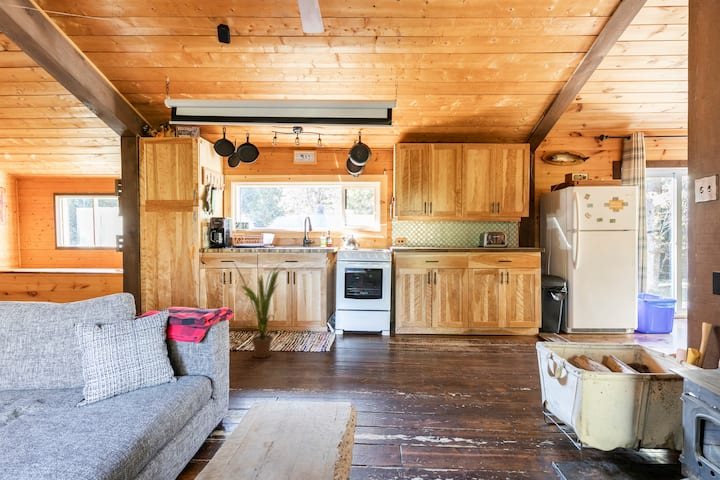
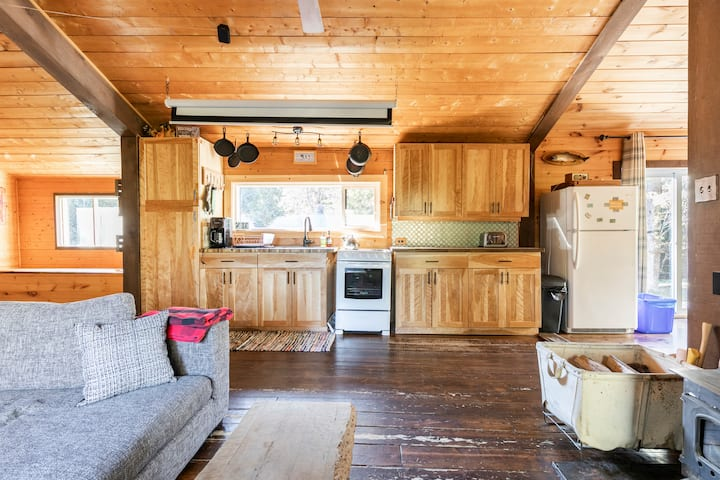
- house plant (267, 307)
